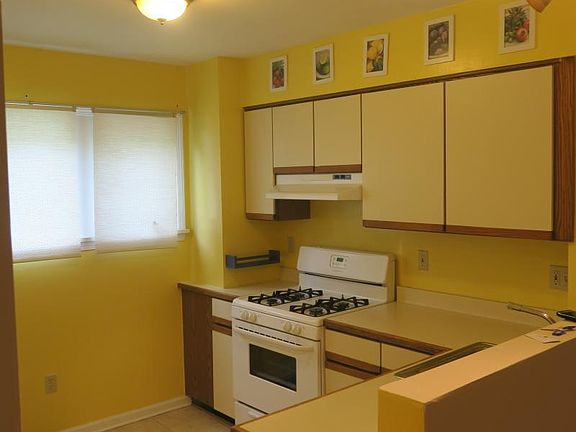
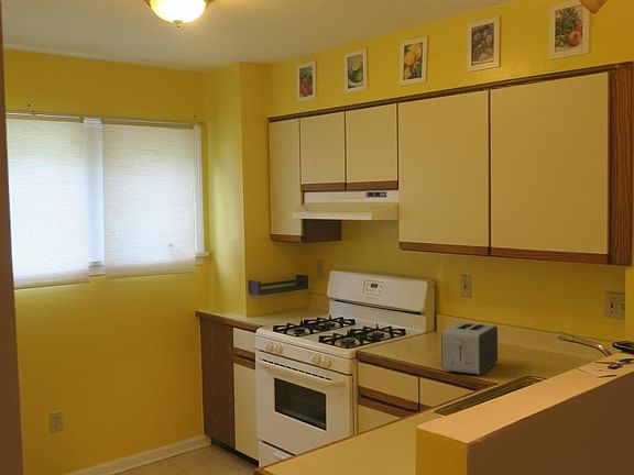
+ toaster (469, 347)
